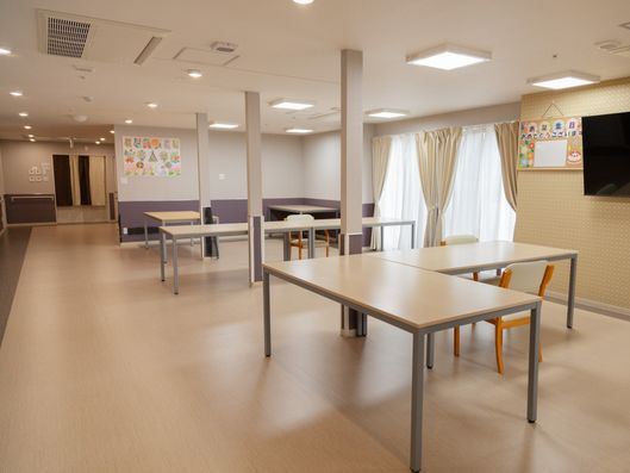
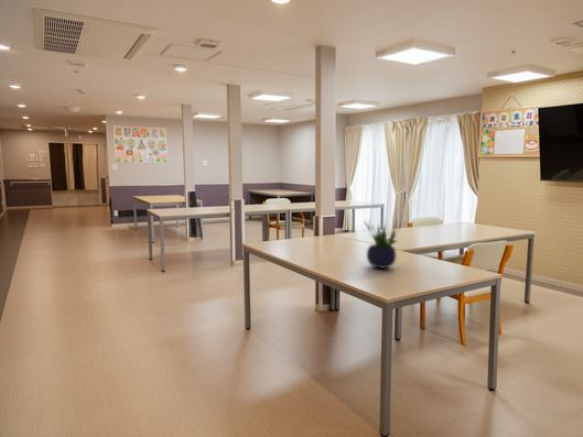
+ potted plant (384, 243)
